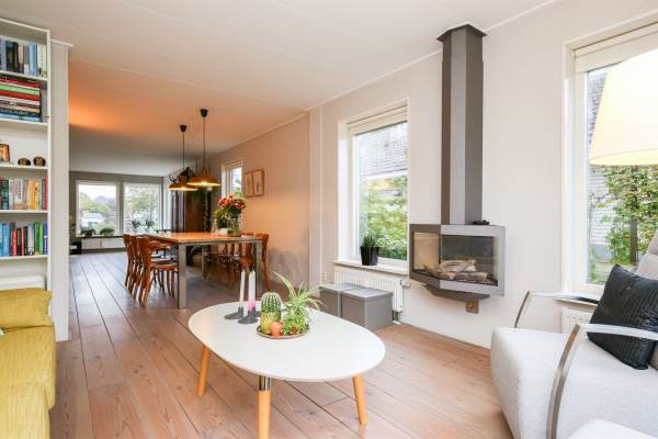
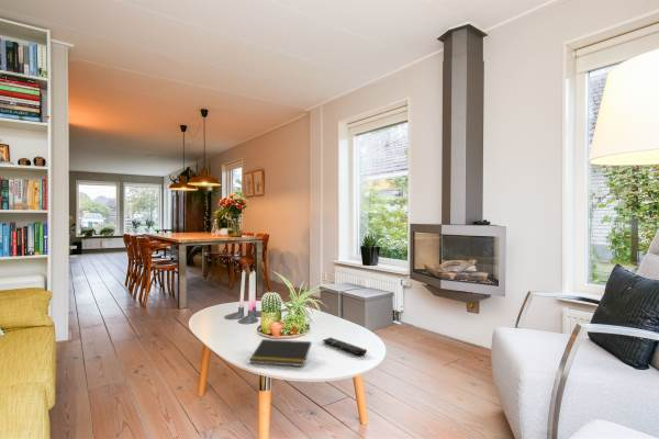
+ notepad (281, 351)
+ remote control (344, 346)
